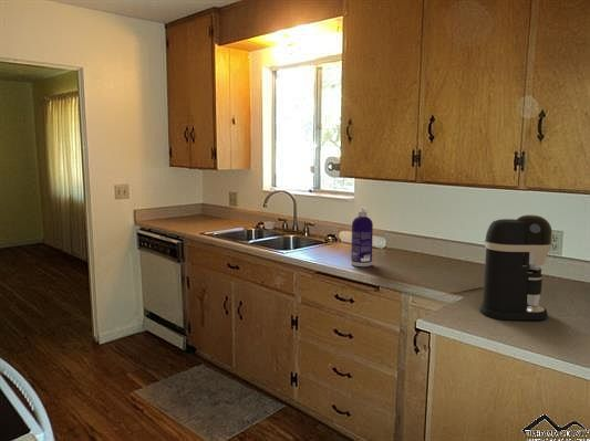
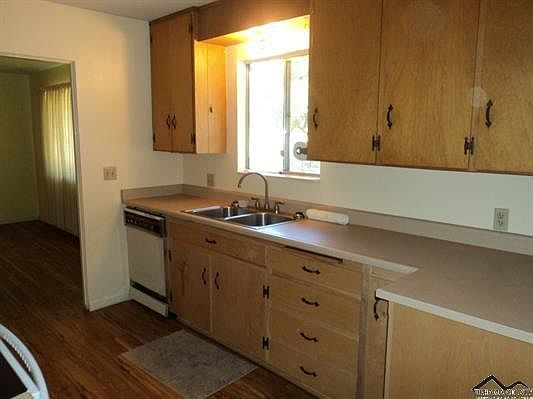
- coffee maker (516, 264)
- spray bottle (362, 235)
